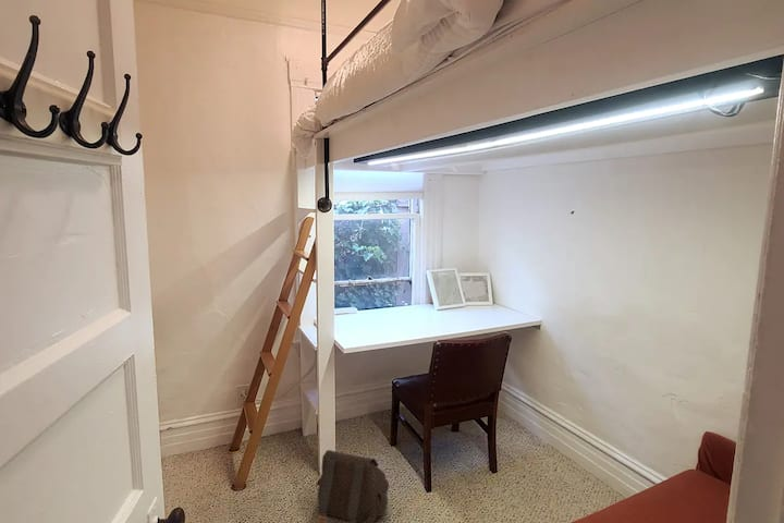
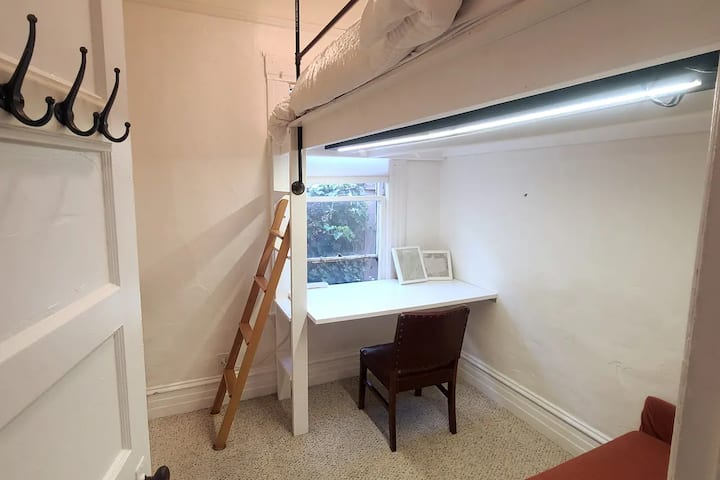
- satchel (350, 483)
